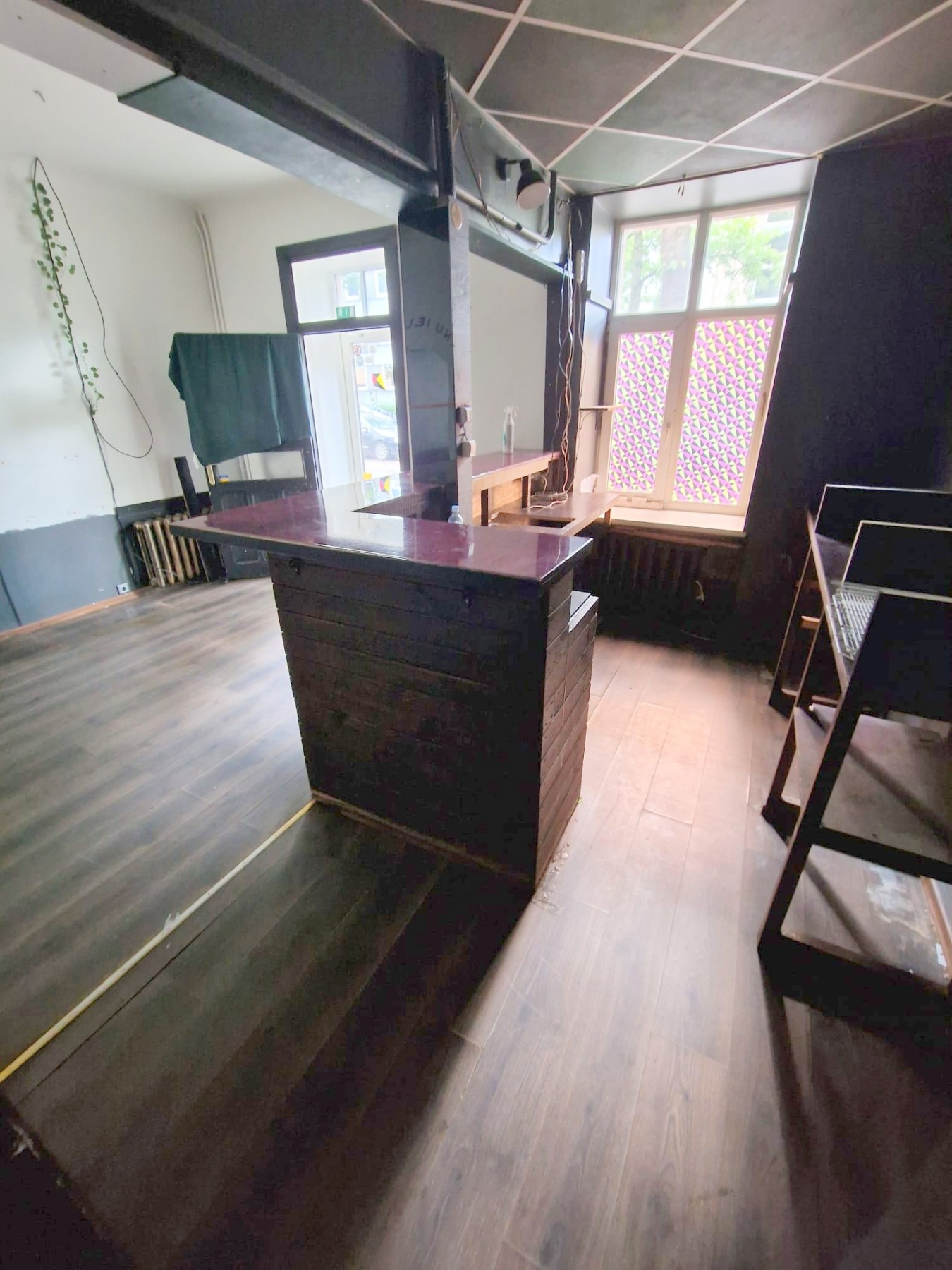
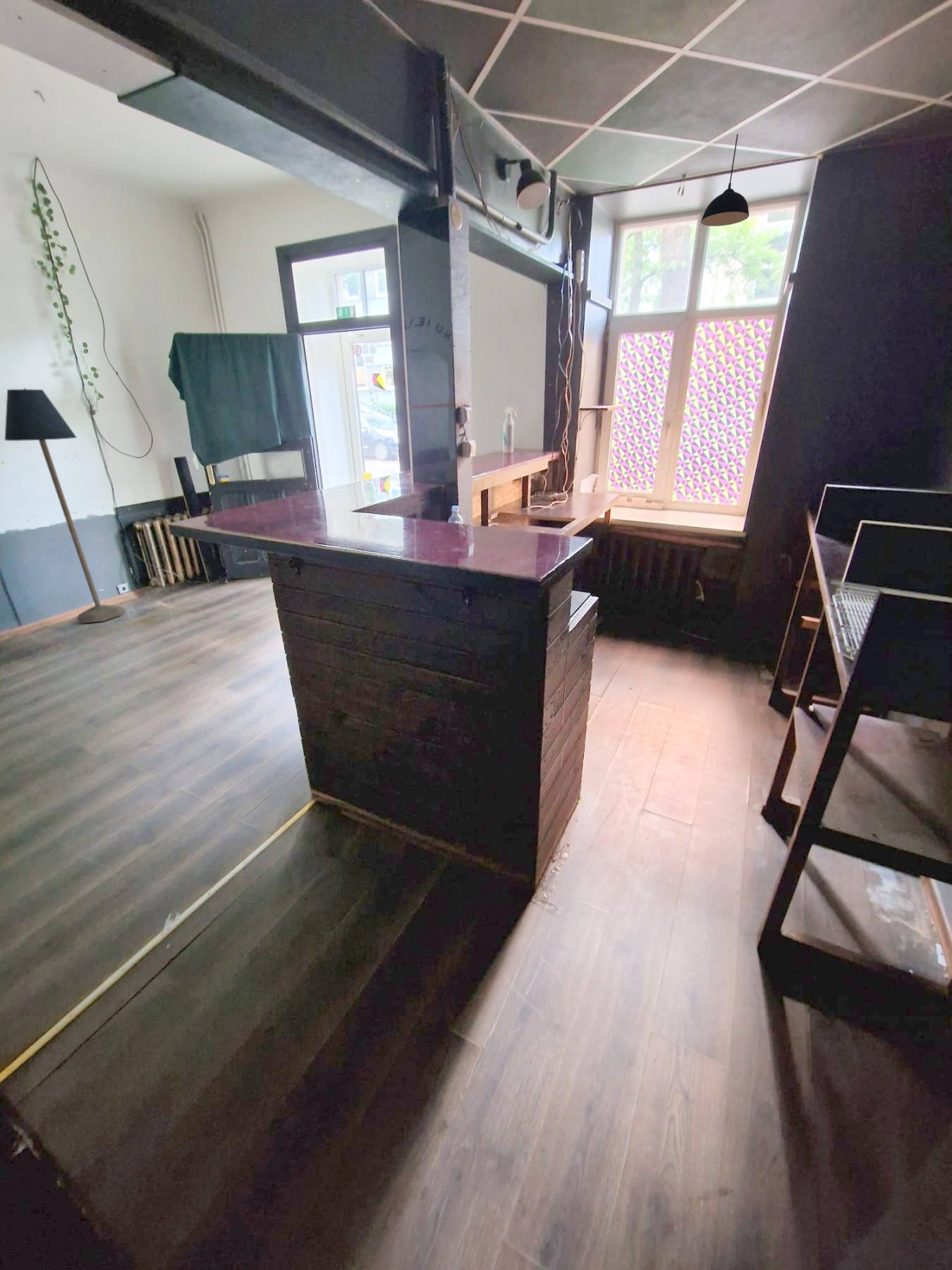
+ pendant light (731, 177)
+ floor lamp (66, 512)
